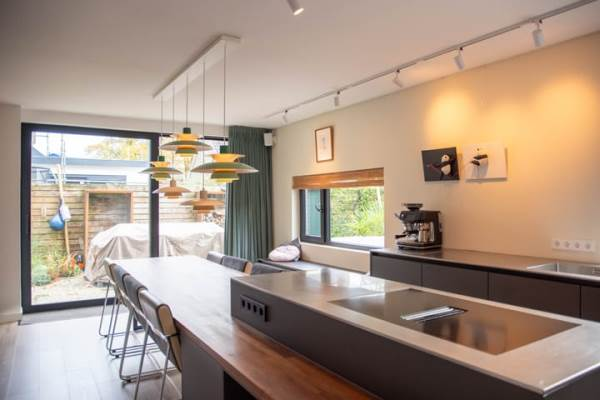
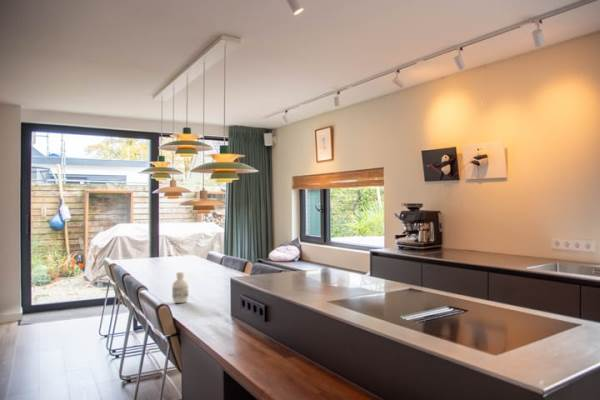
+ bottle (180, 287)
